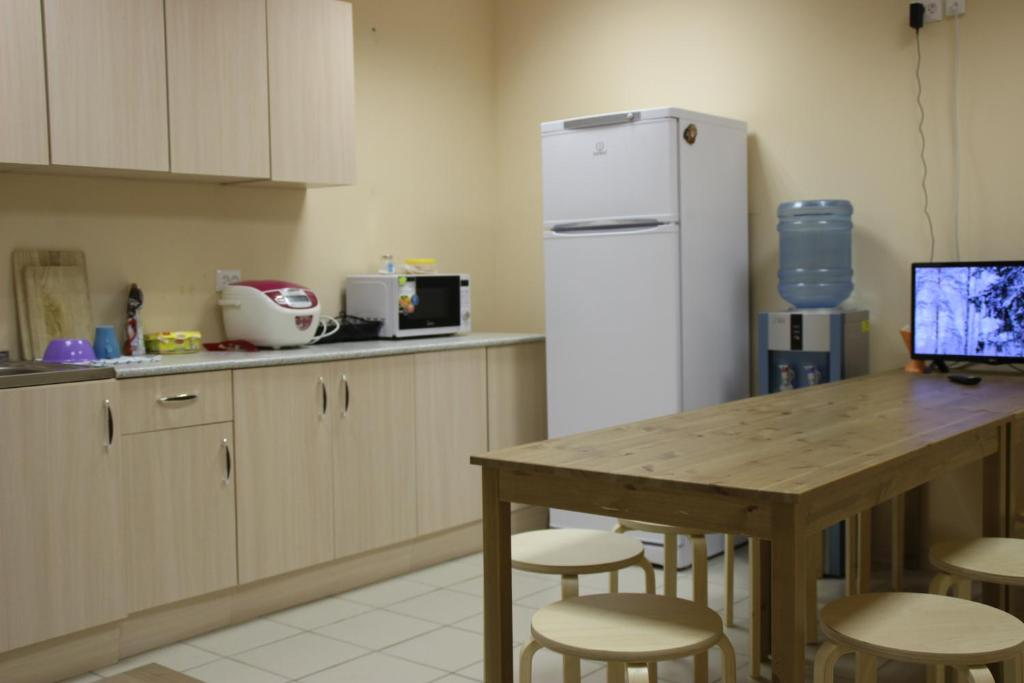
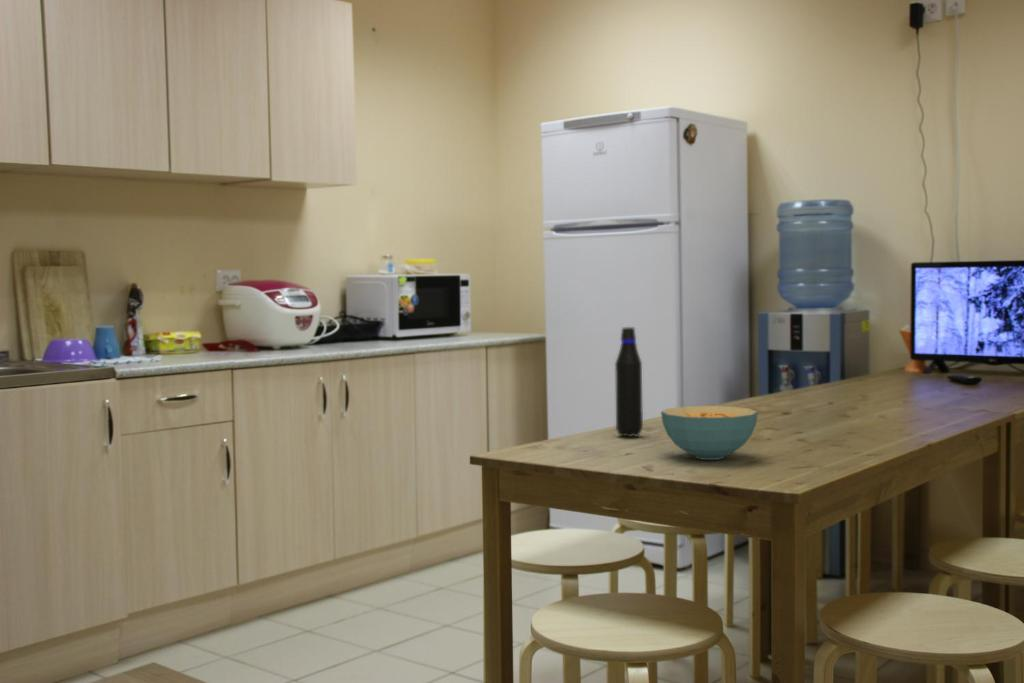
+ water bottle (628, 382)
+ cereal bowl (709, 434)
